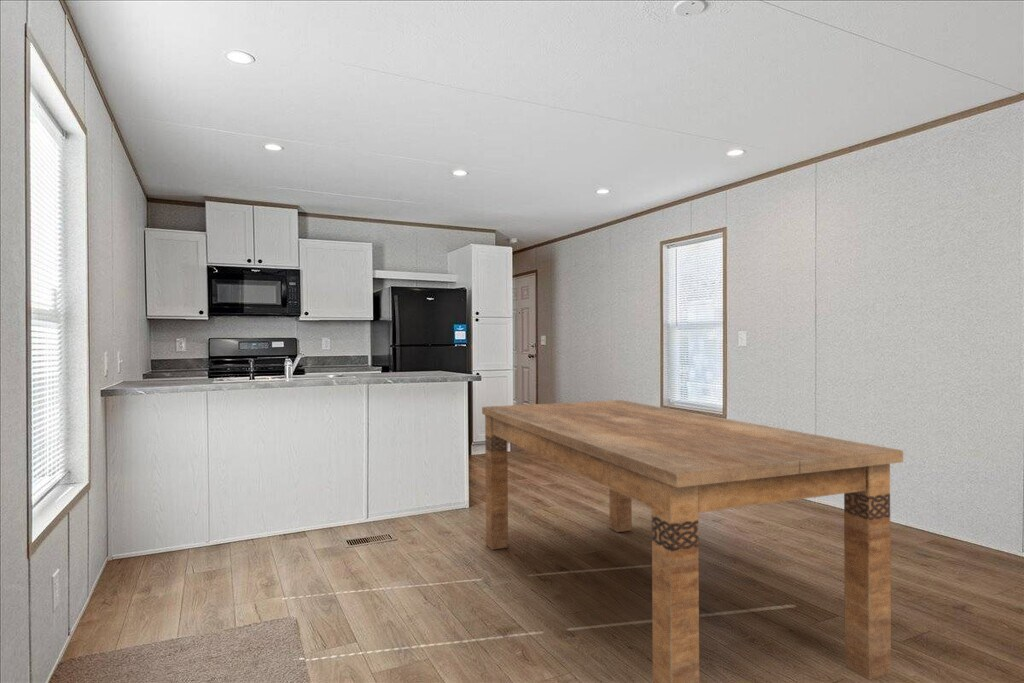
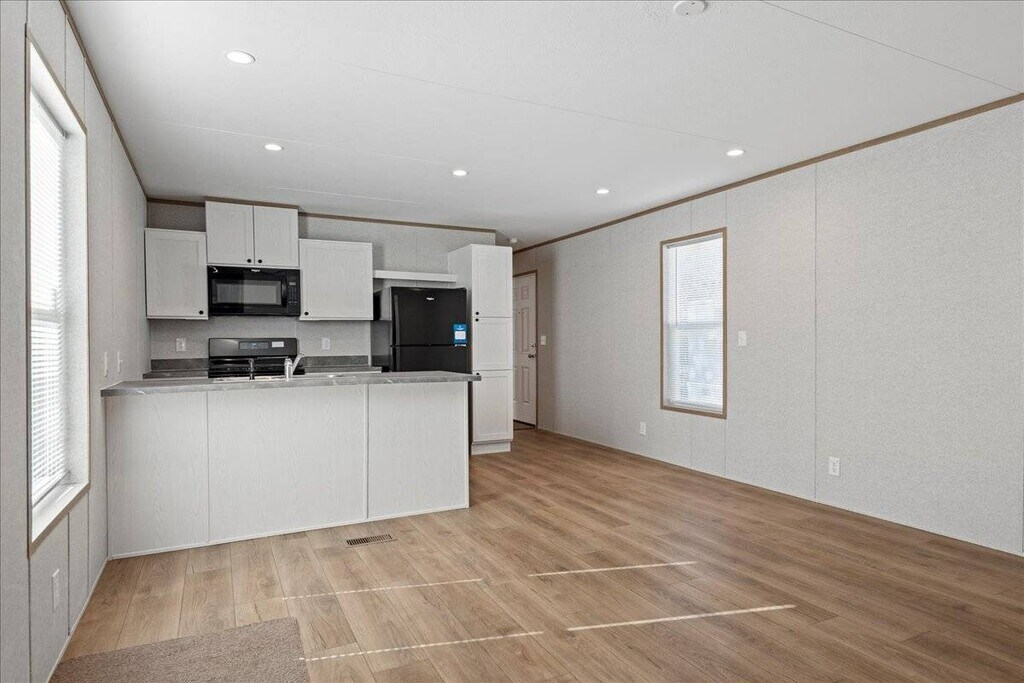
- dining table (642, 503)
